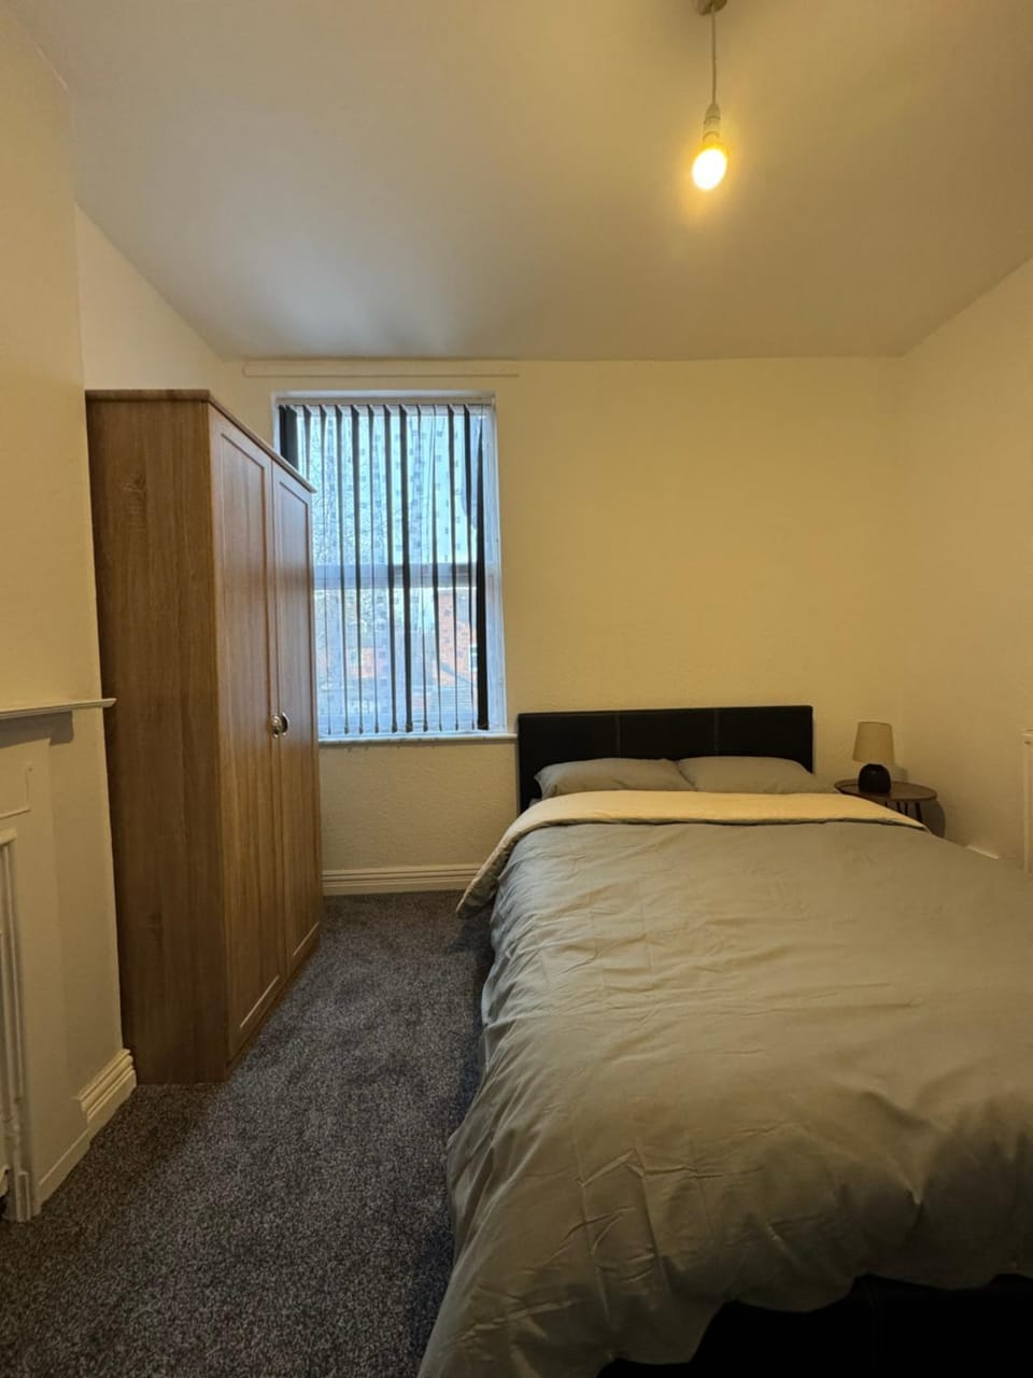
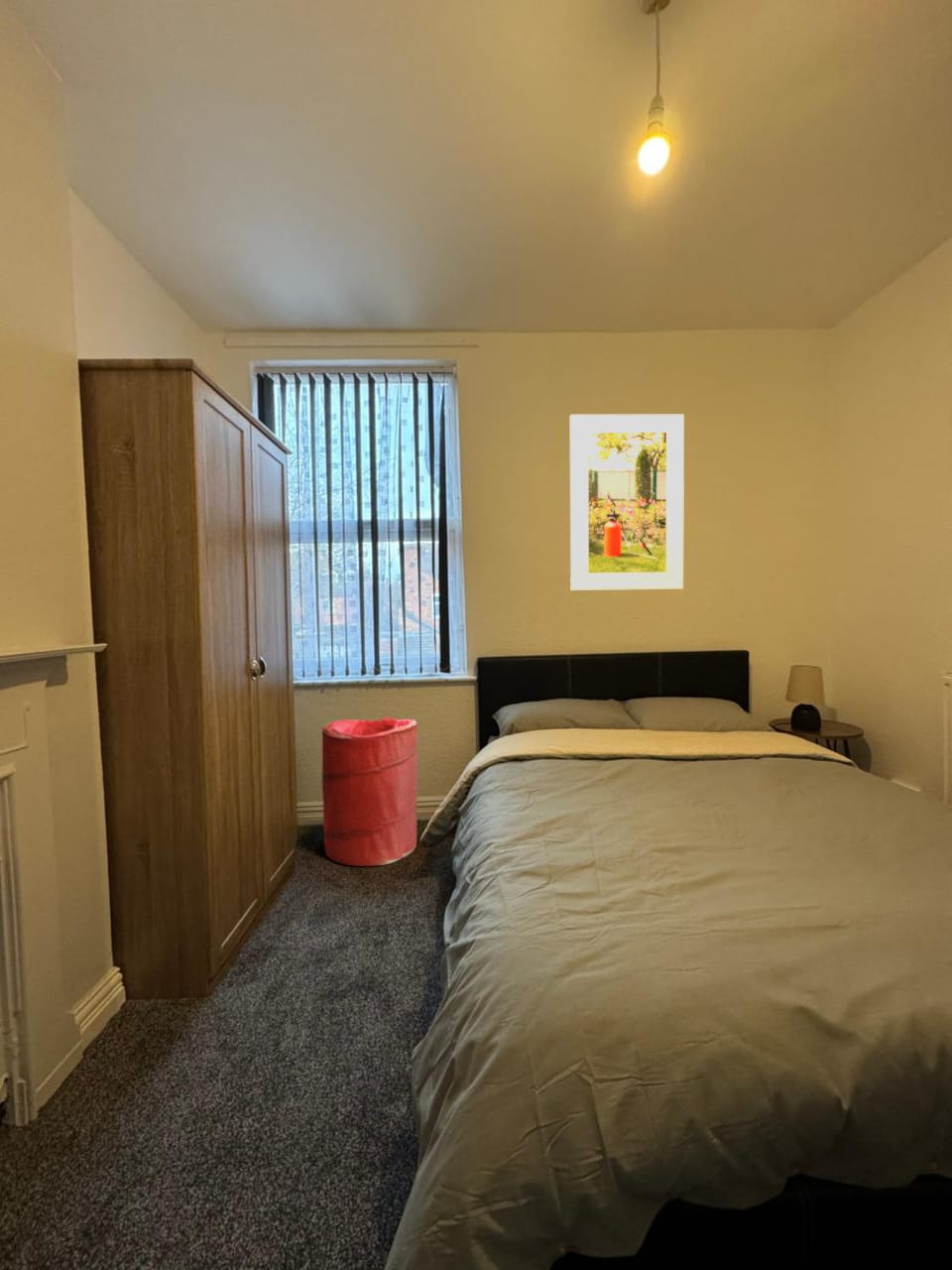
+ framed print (627, 503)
+ laundry hamper (371, 783)
